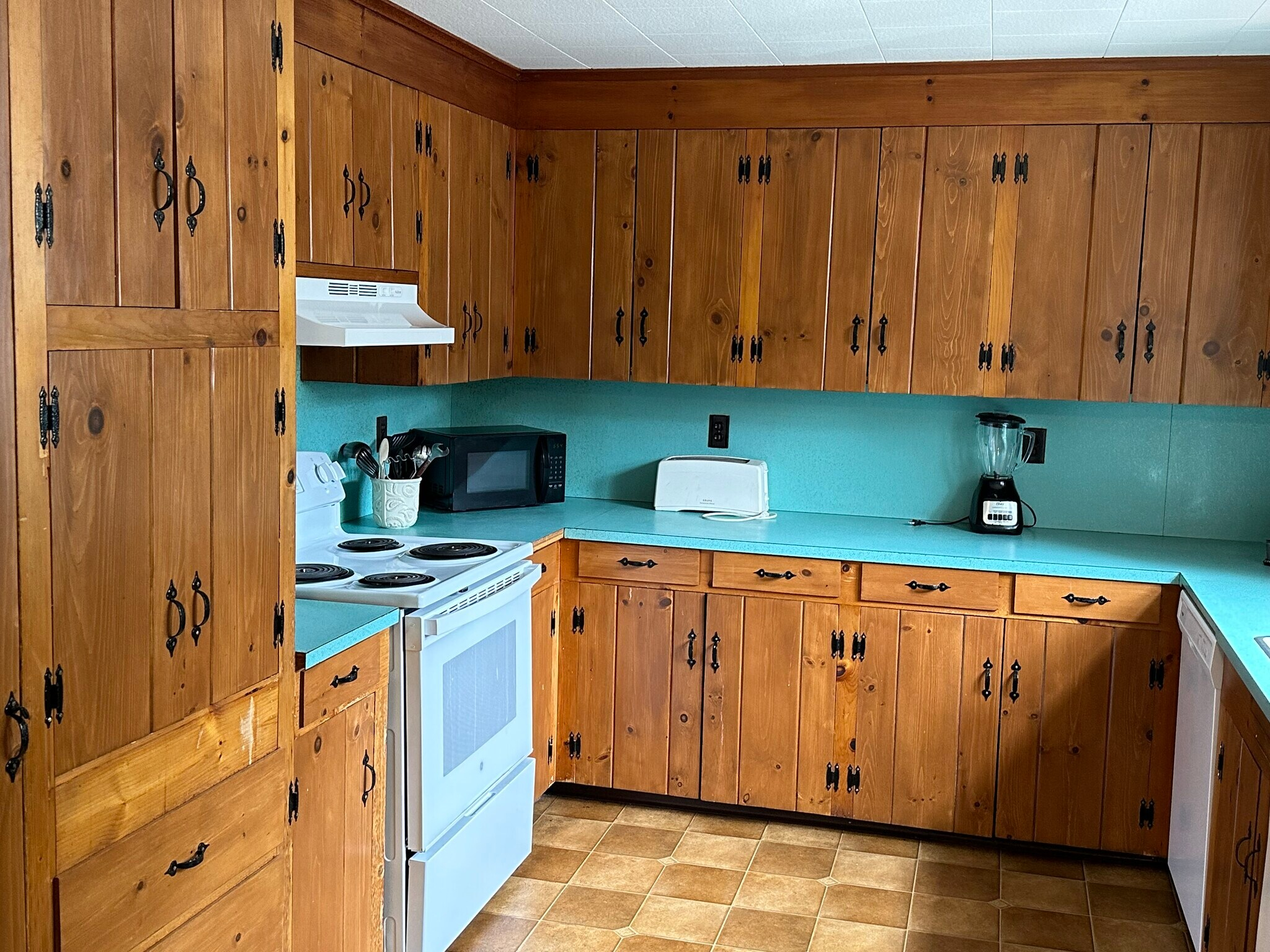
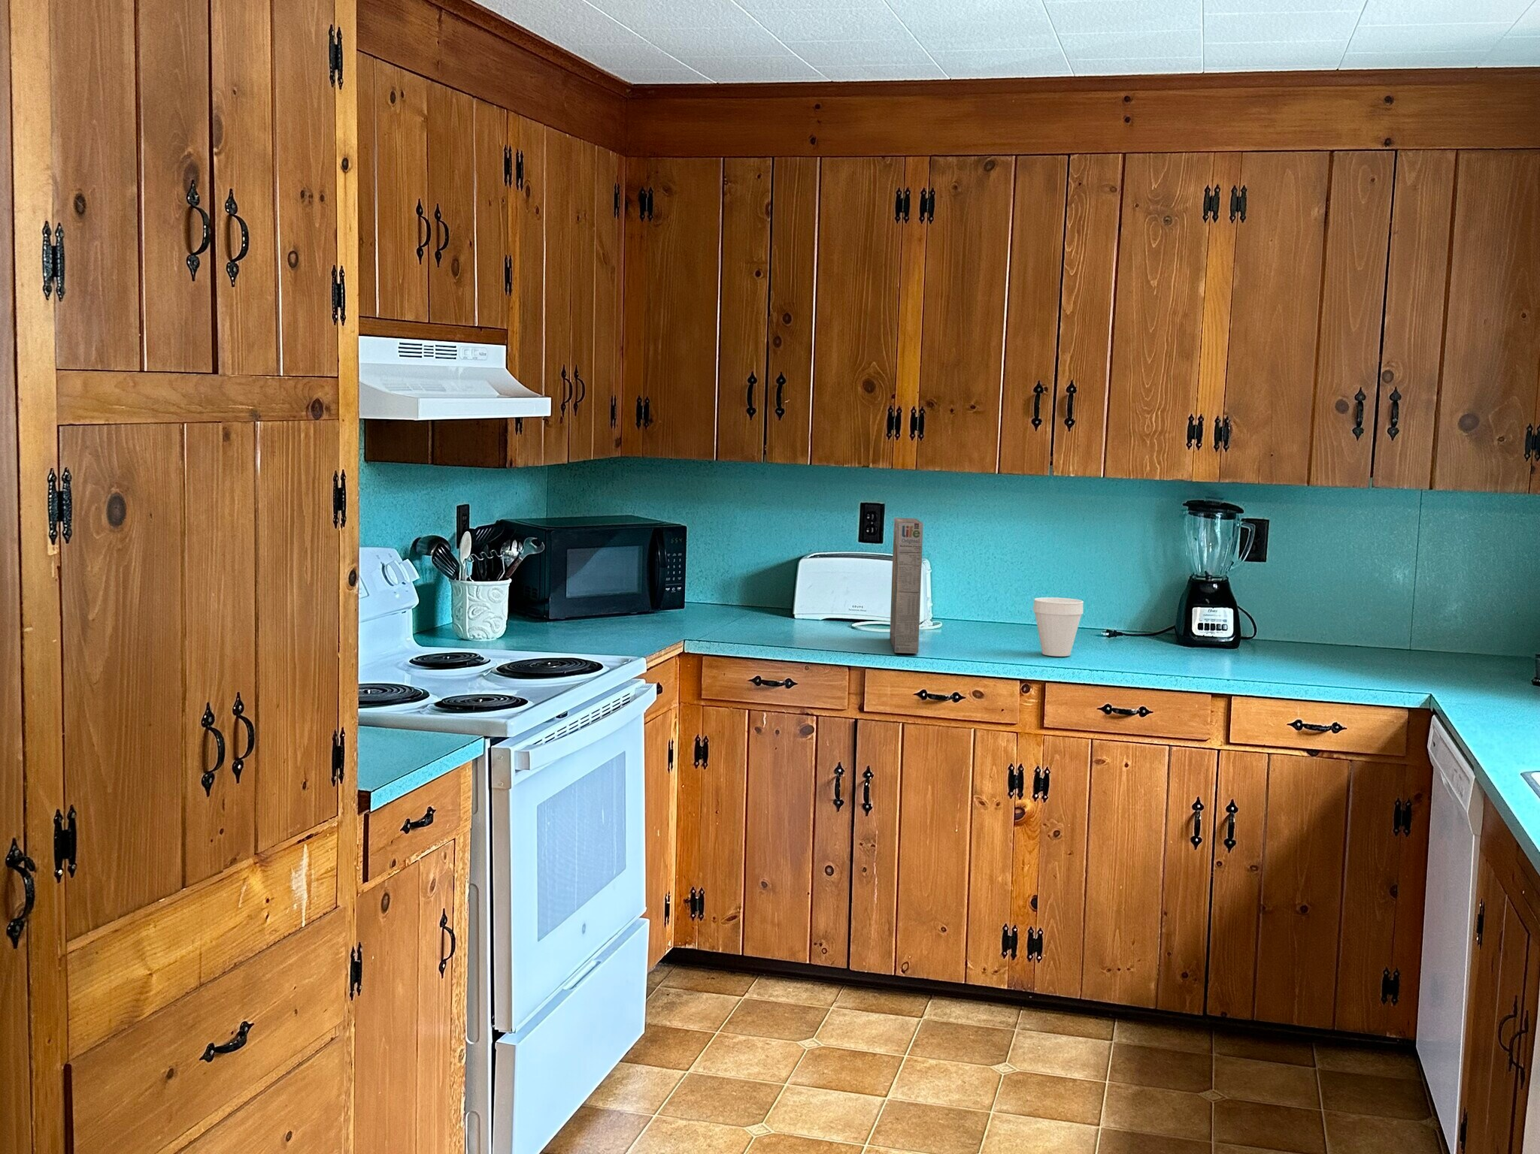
+ cup (1057, 627)
+ cereal box (906, 583)
